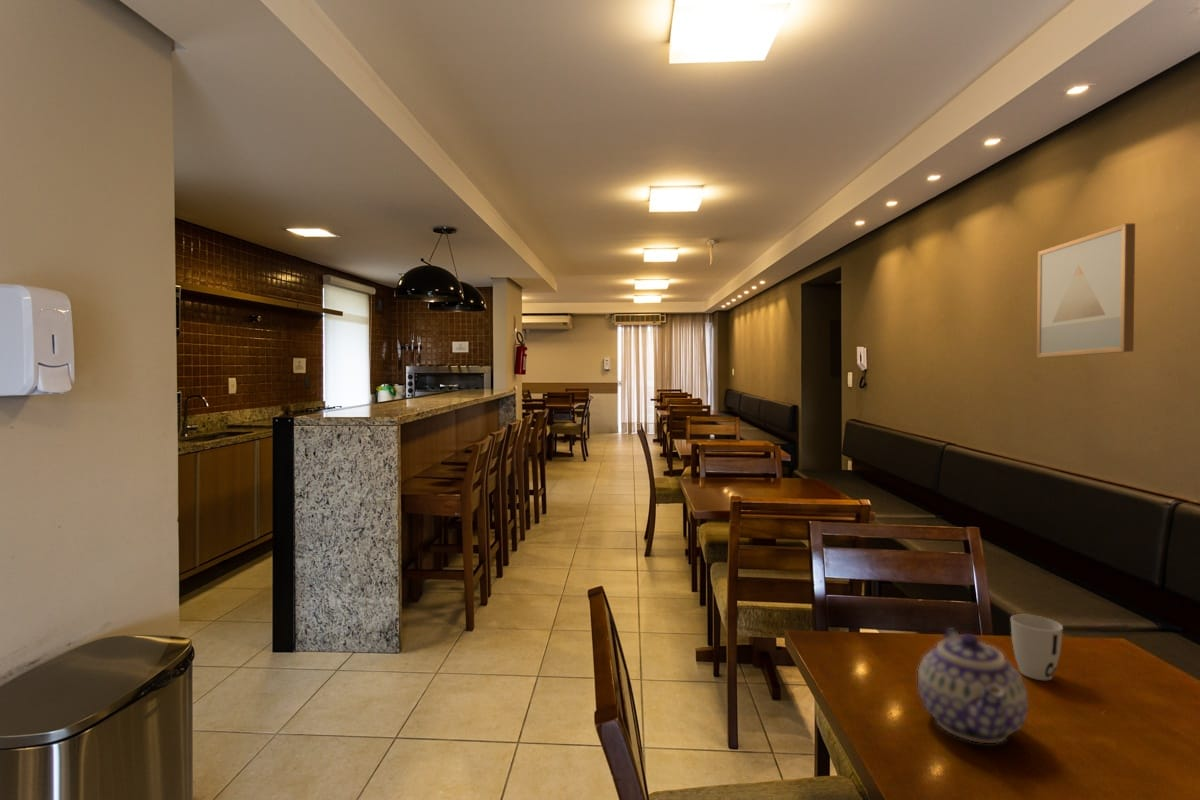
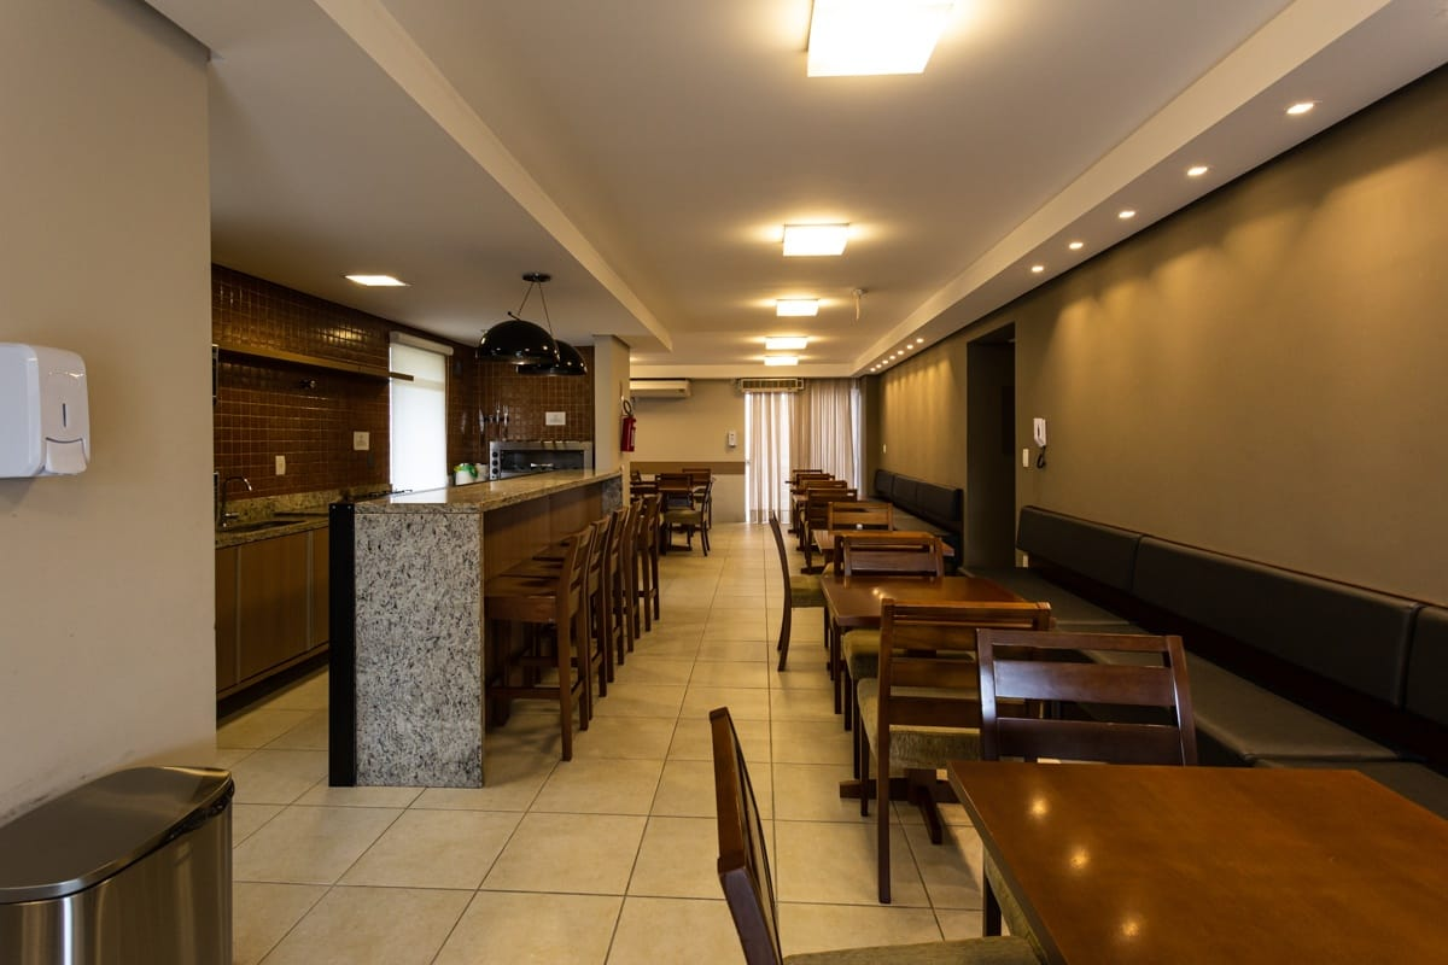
- wall art (1081, 297)
- teapot (970, 680)
- cup (1035, 648)
